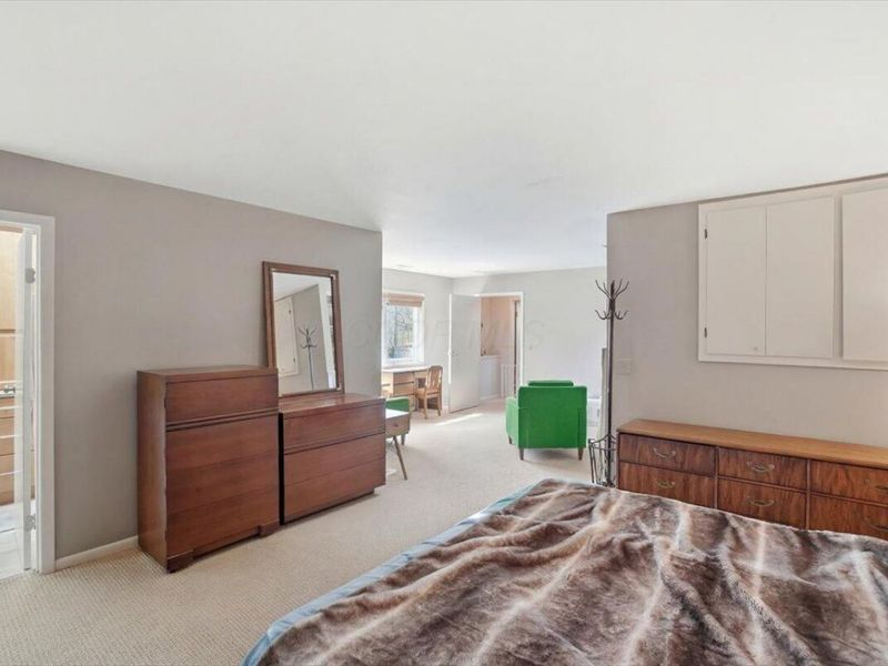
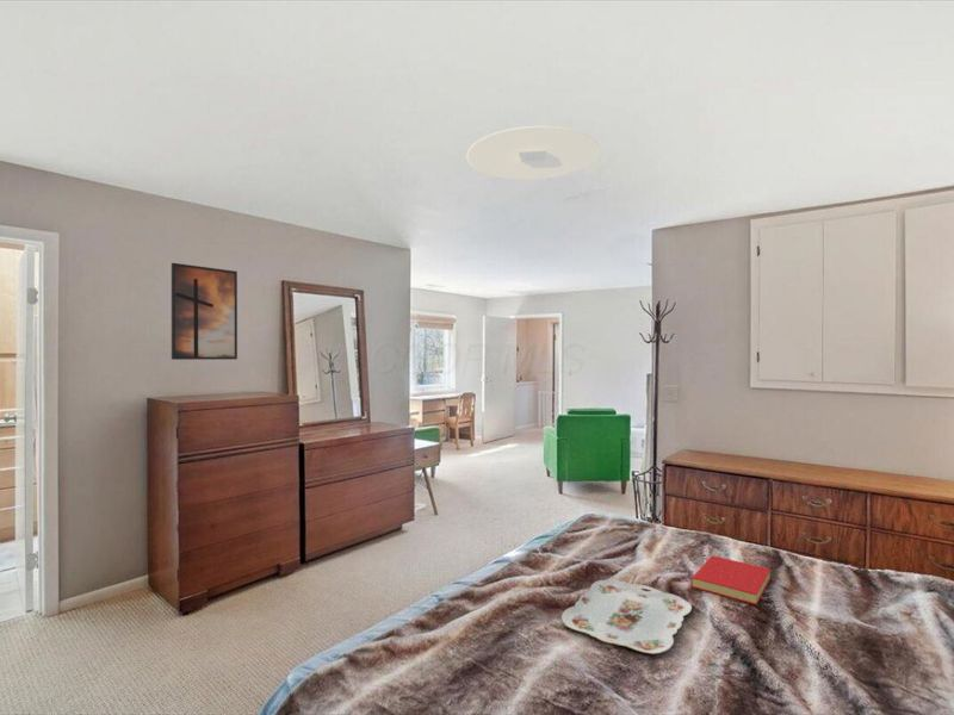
+ serving tray (627, 613)
+ book (731, 577)
+ ceiling light (532, 150)
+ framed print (205, 312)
